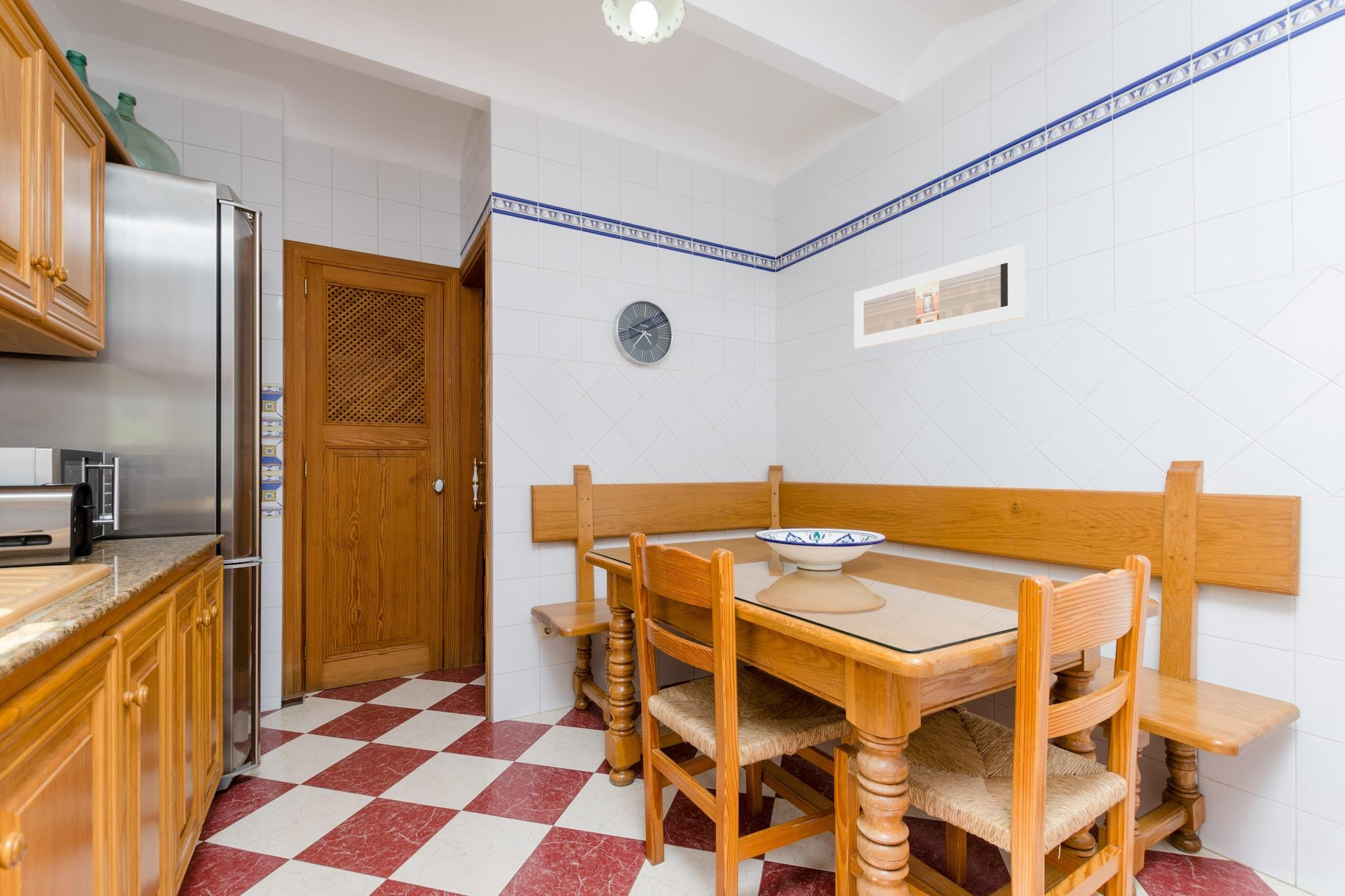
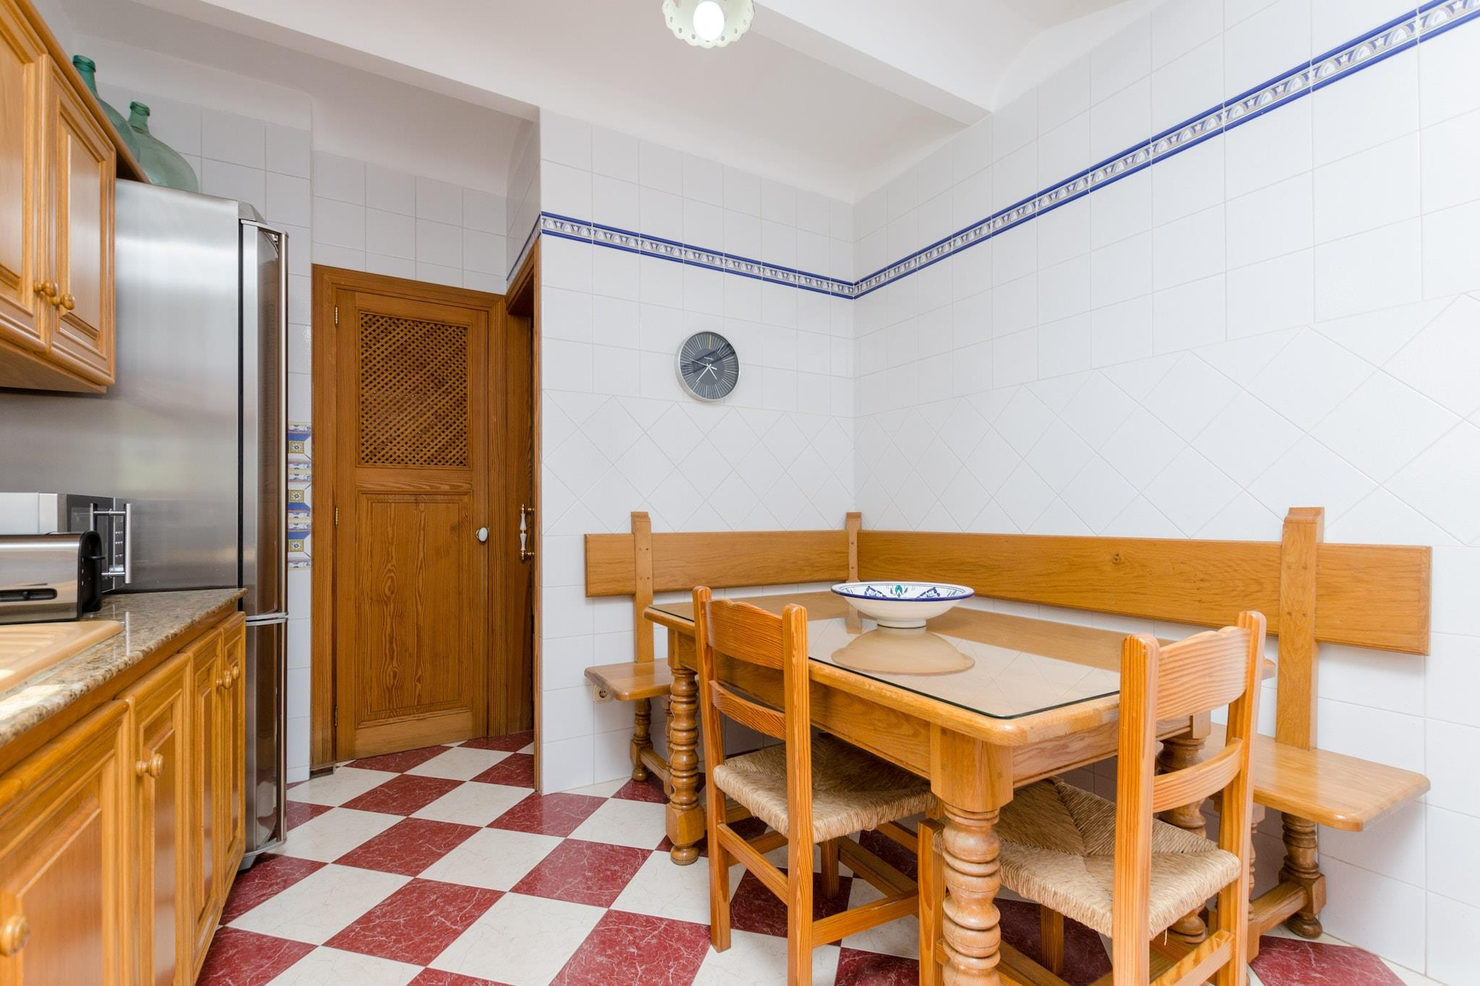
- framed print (928, 303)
